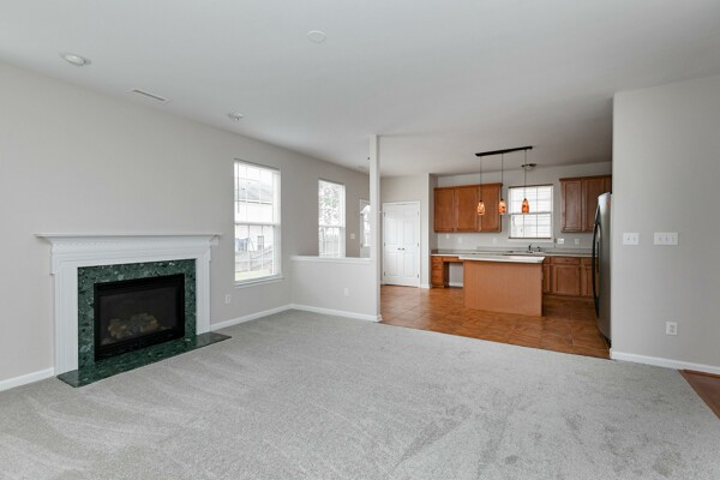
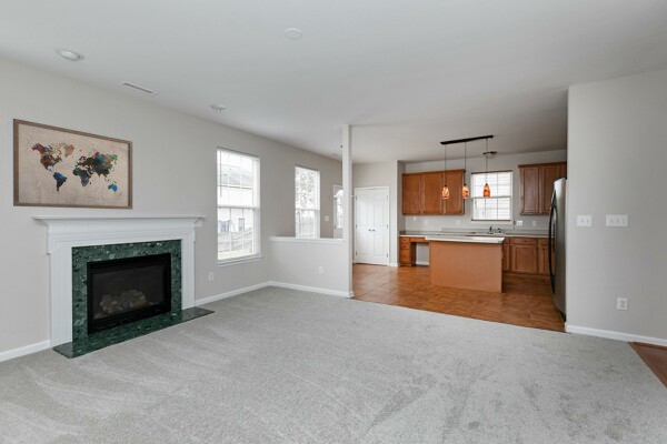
+ wall art (80, 169)
